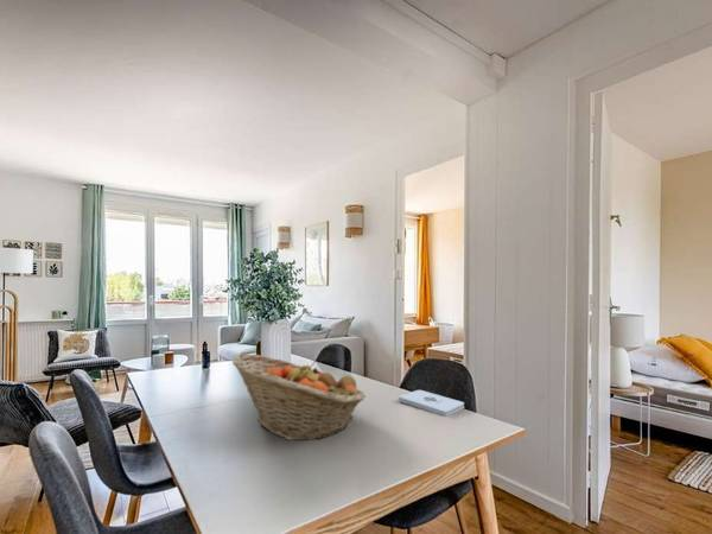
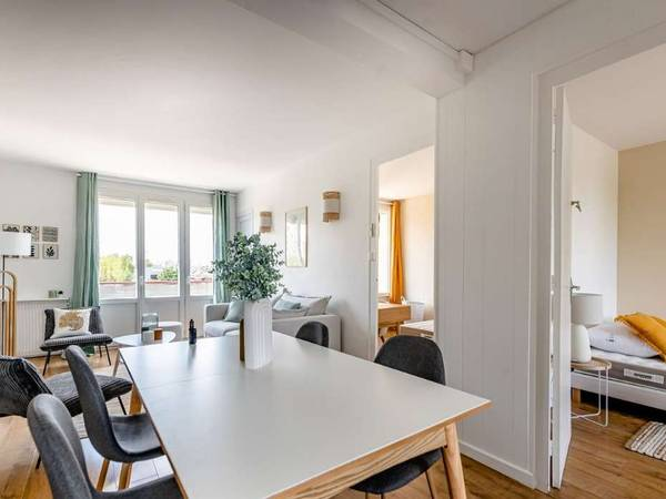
- fruit basket (297, 387)
- notepad (431, 401)
